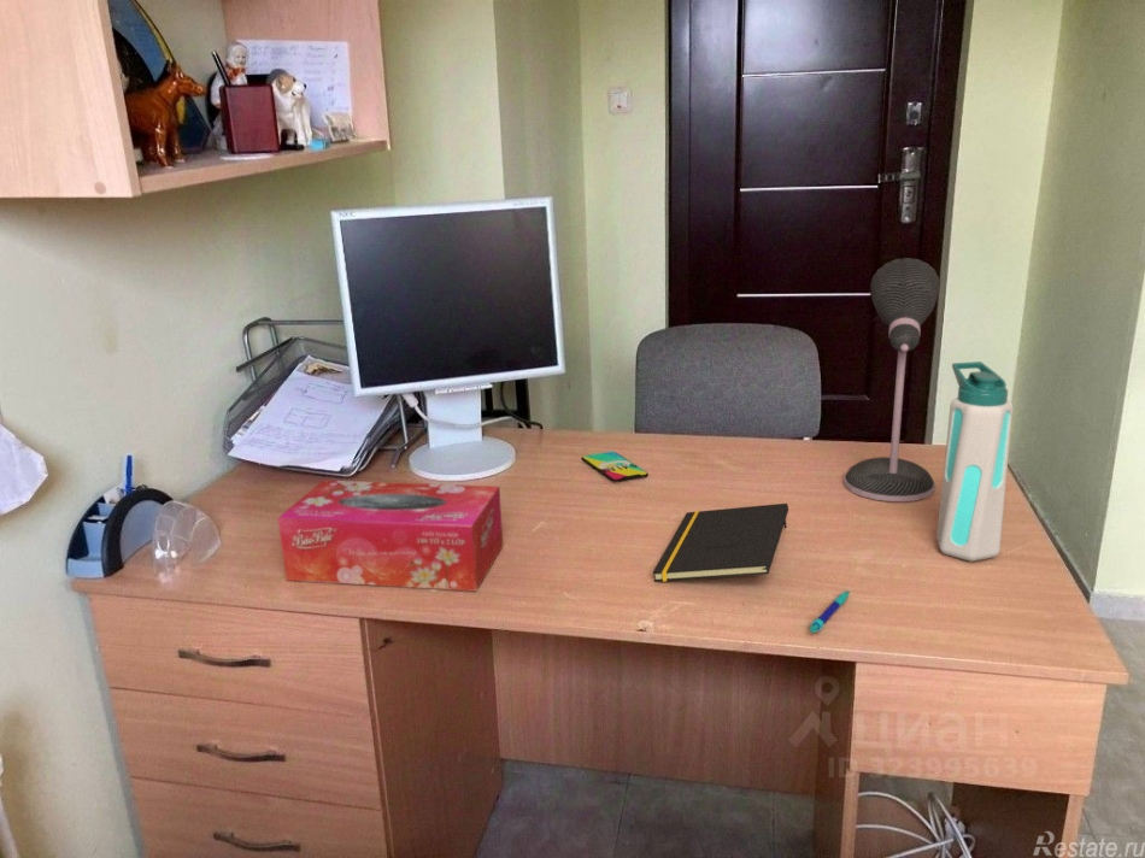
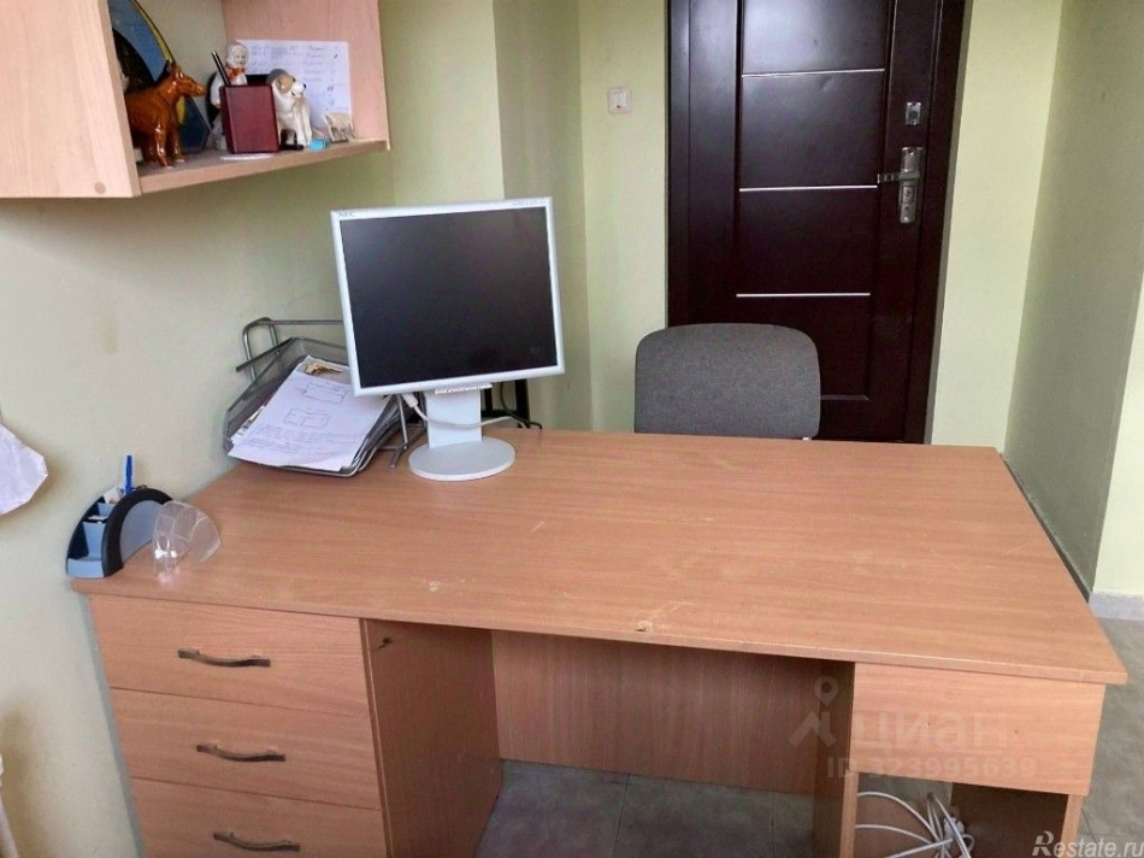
- smartphone (613, 465)
- pen (832, 609)
- notepad (723, 540)
- tissue box (394, 531)
- water bottle (971, 462)
- desk lamp (897, 378)
